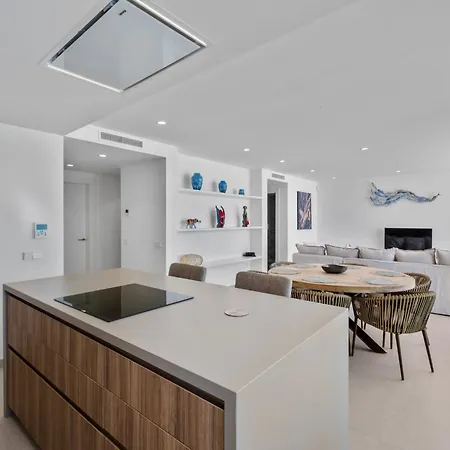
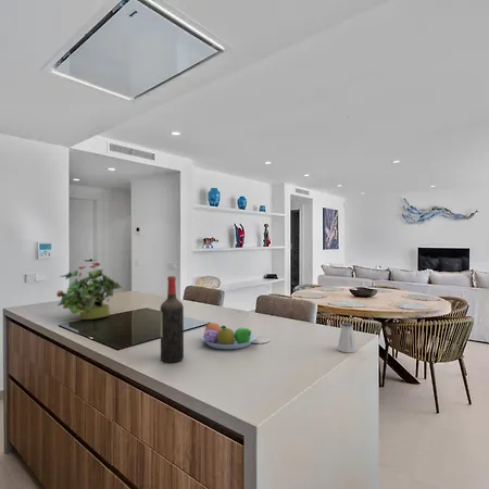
+ wine bottle (172, 317)
+ fruit bowl (229, 331)
+ potted plant (87, 290)
+ saltshaker (347, 336)
